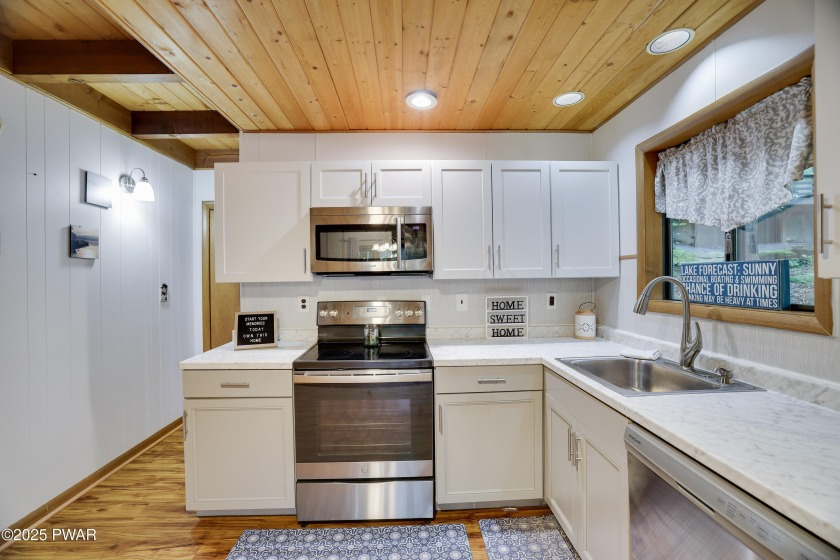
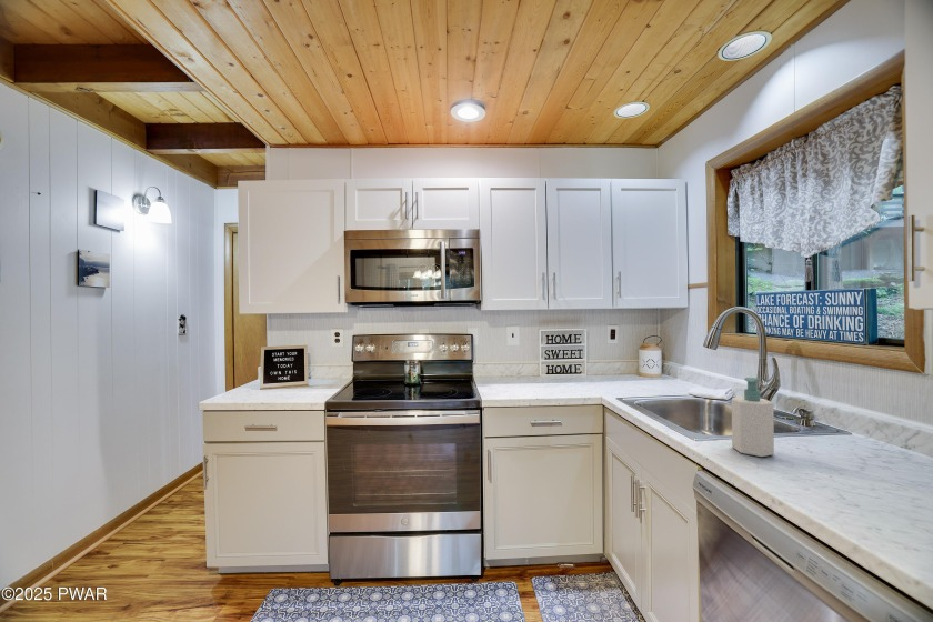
+ soap bottle (752, 414)
